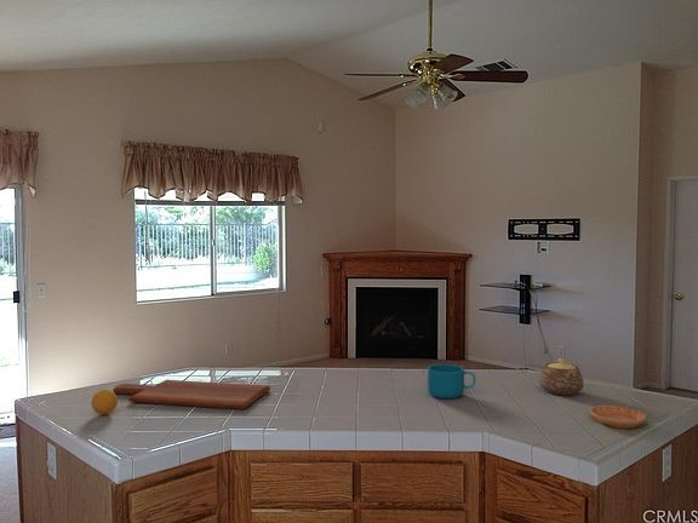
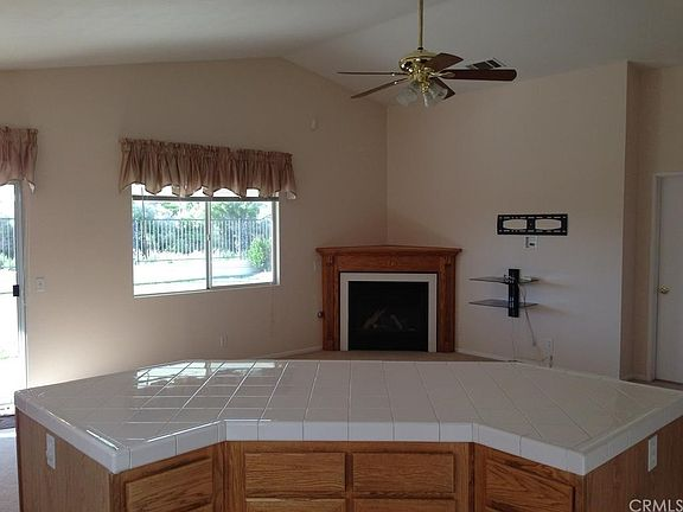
- teapot (561, 375)
- cutting board (198, 392)
- fruit (104, 401)
- saucer (617, 416)
- cup (451, 381)
